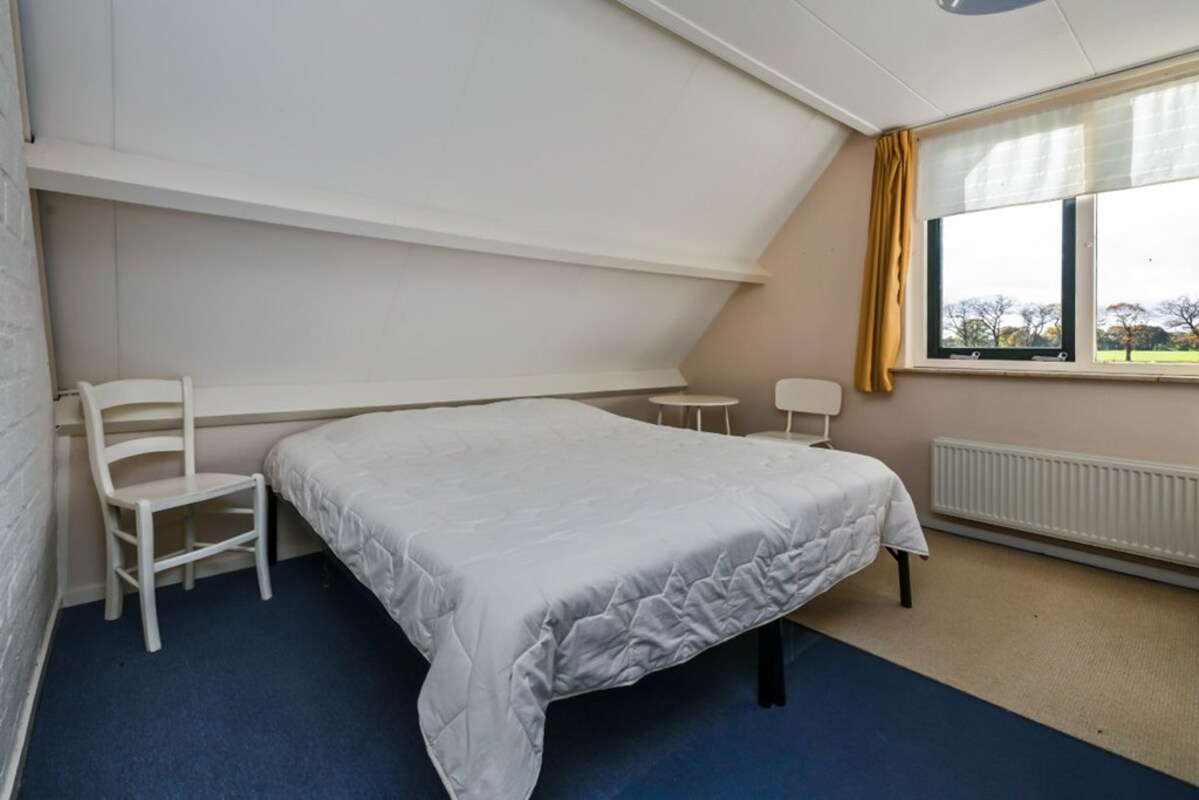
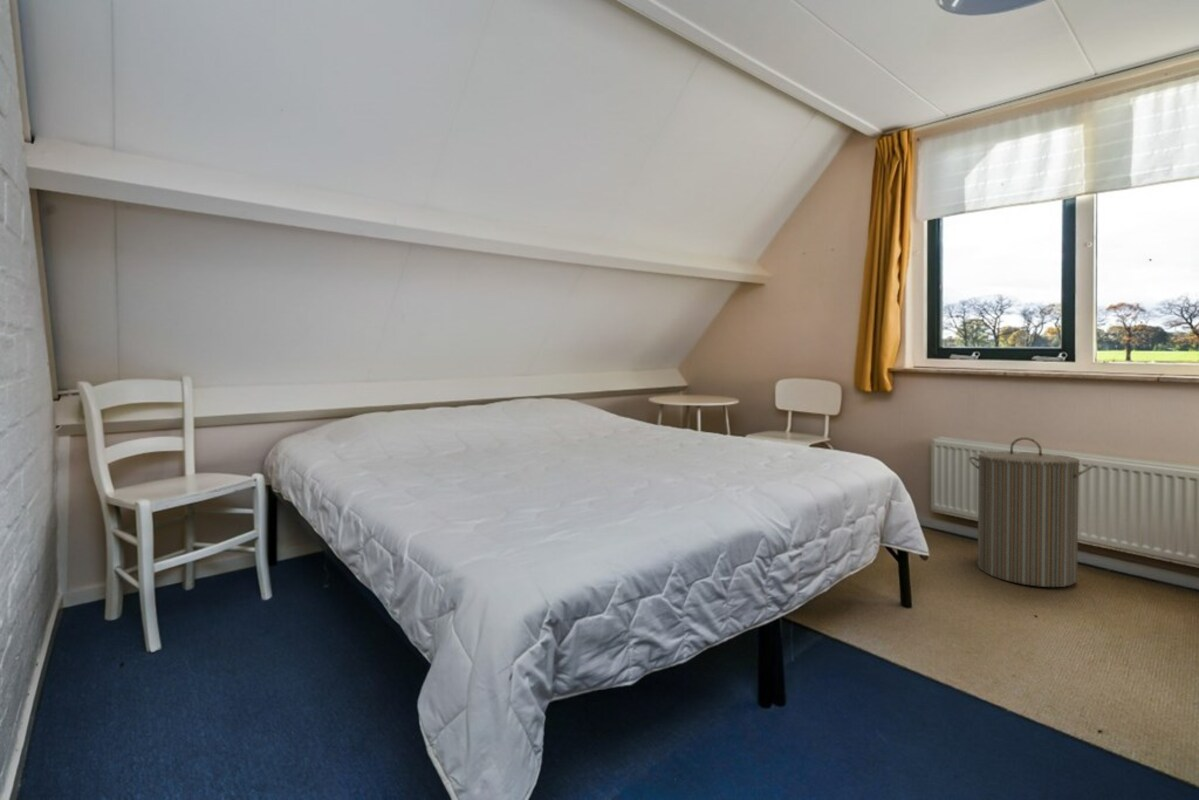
+ laundry hamper (1026, 505)
